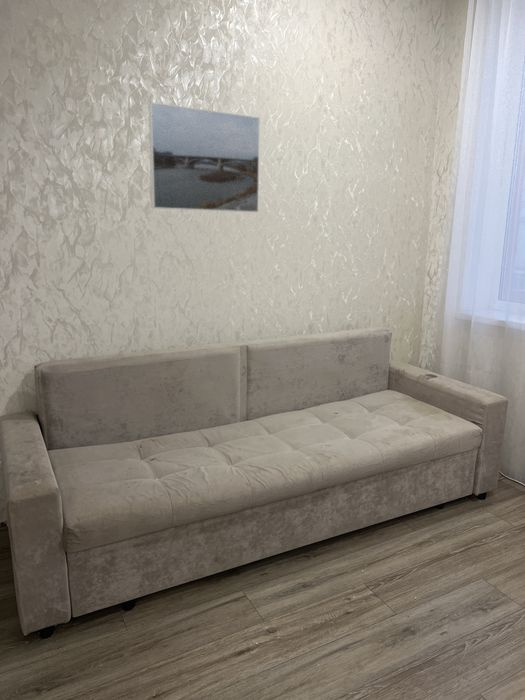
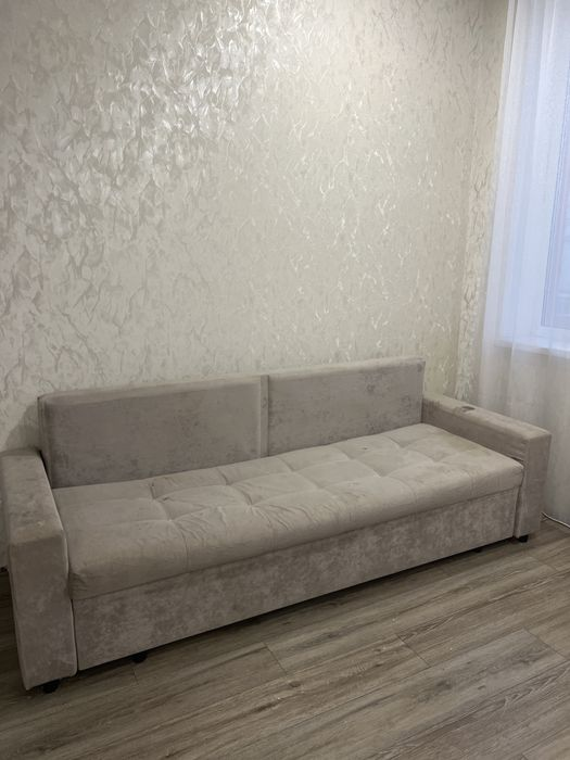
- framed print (207, 161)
